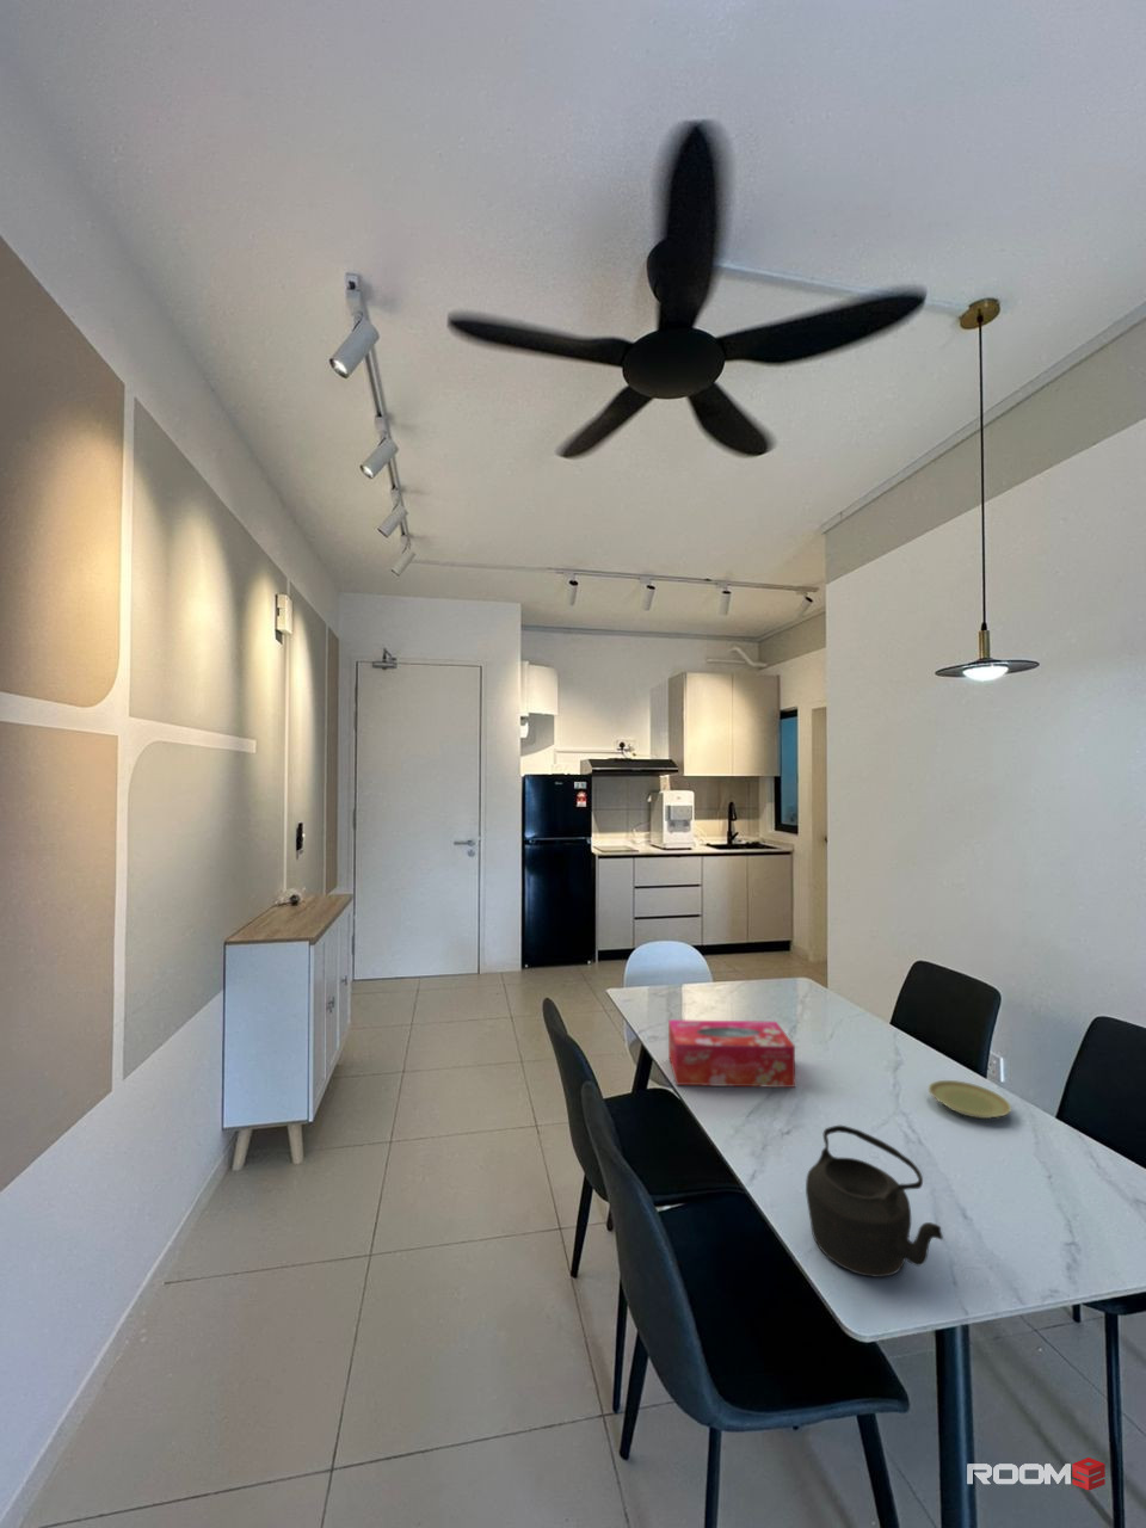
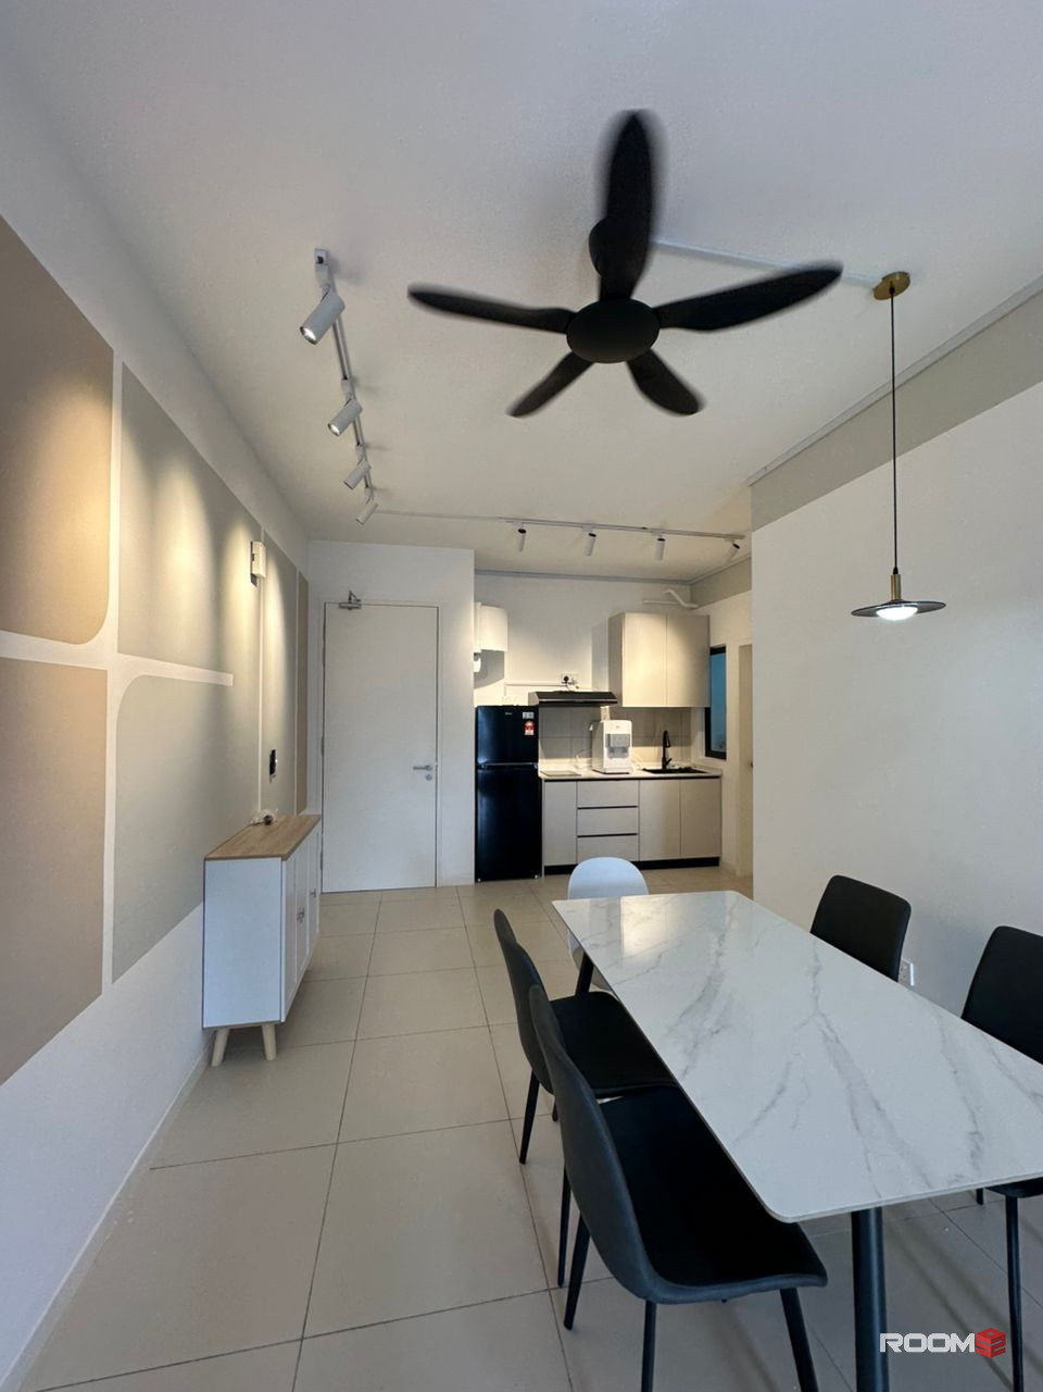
- tissue box (728, 1052)
- plate (968, 1101)
- teapot (868, 1208)
